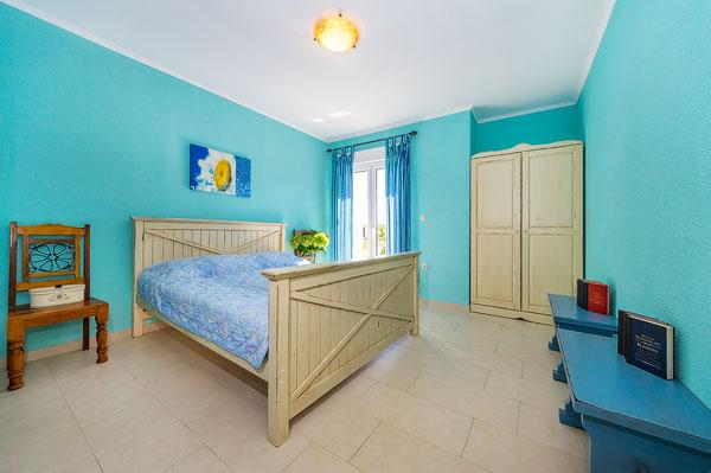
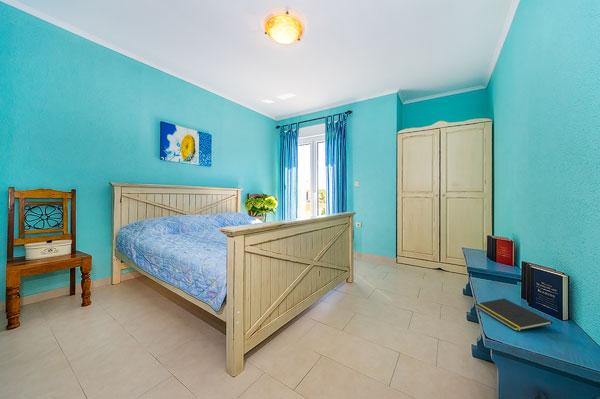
+ notepad (509, 313)
